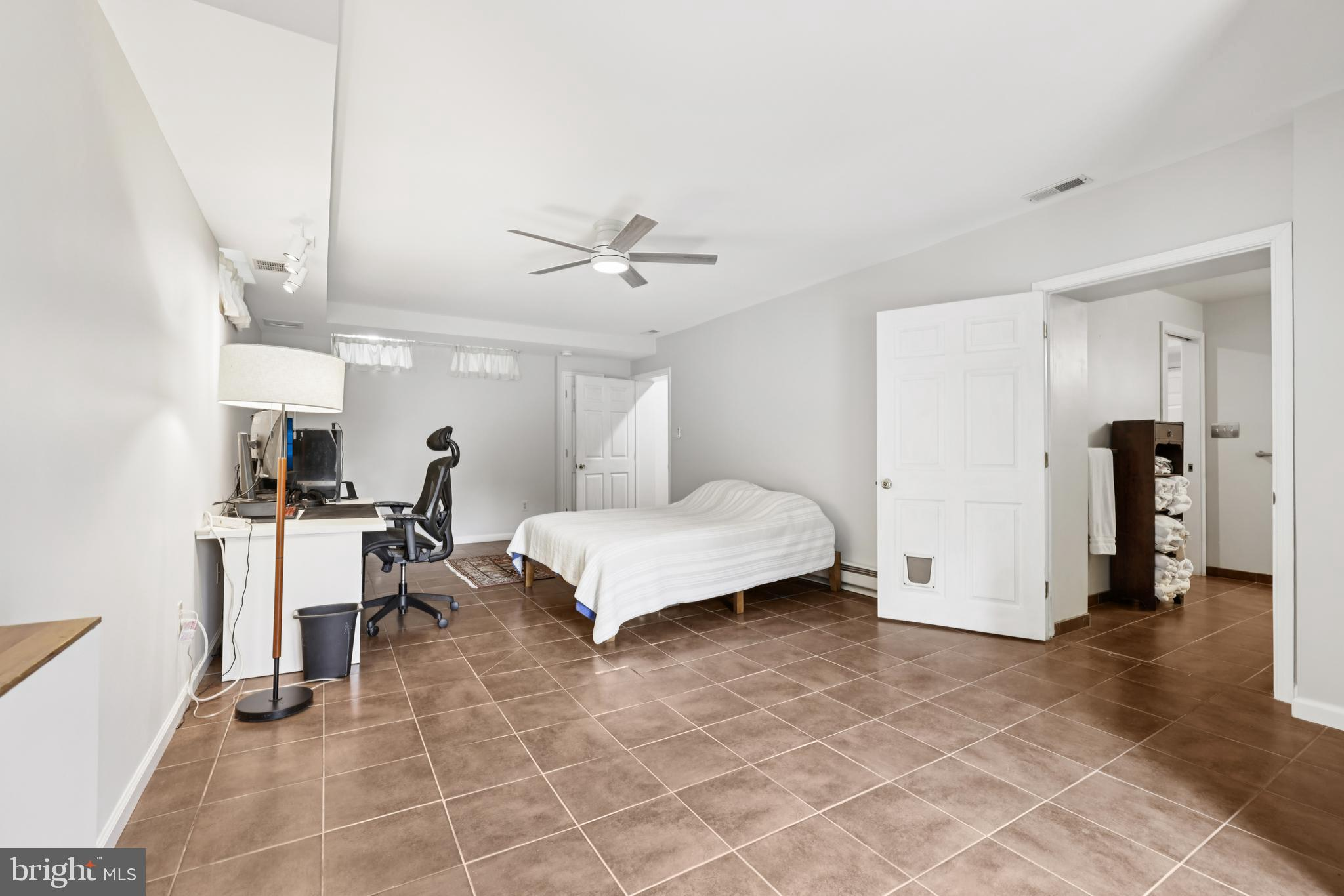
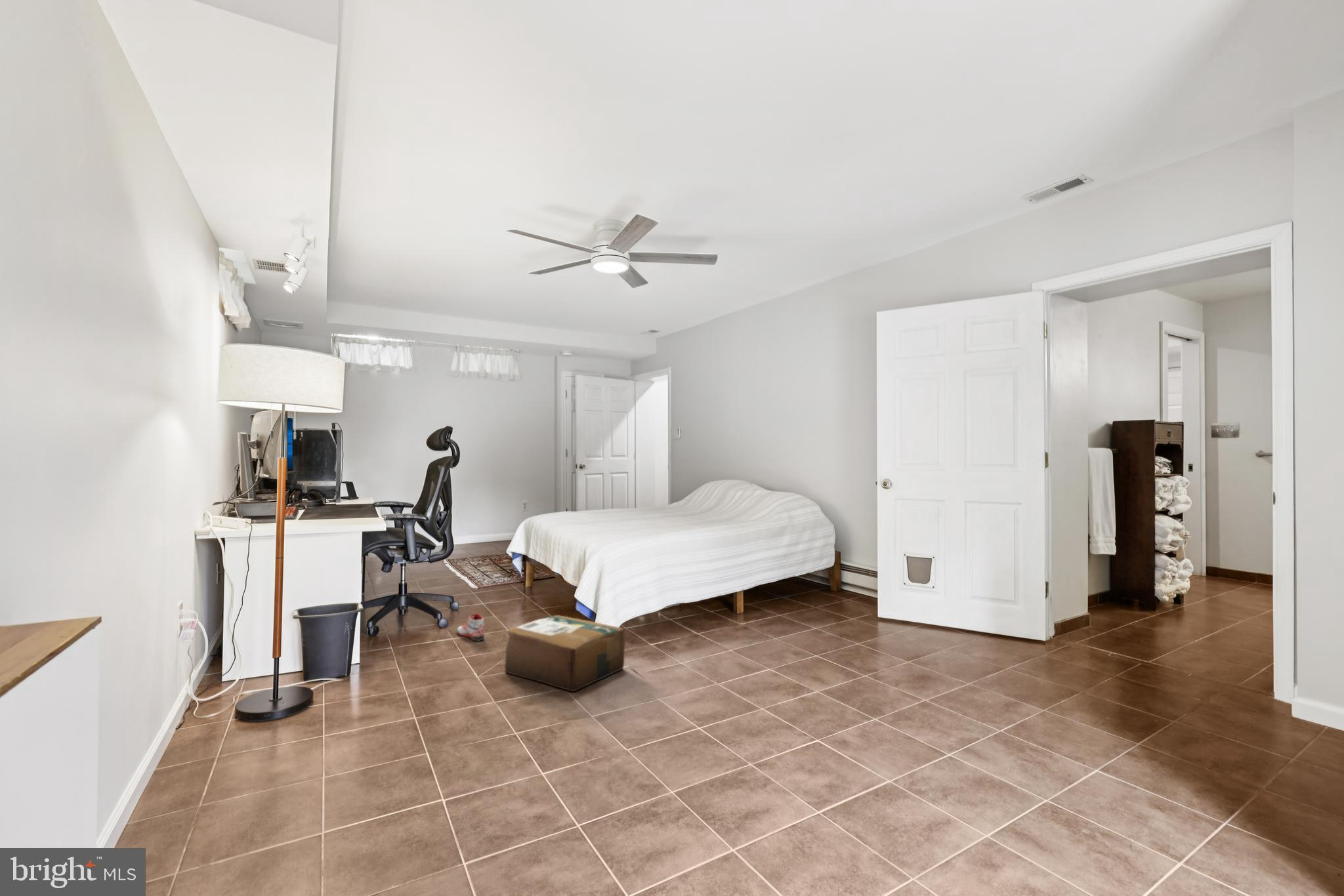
+ cardboard box (564, 648)
+ sneaker (471, 624)
